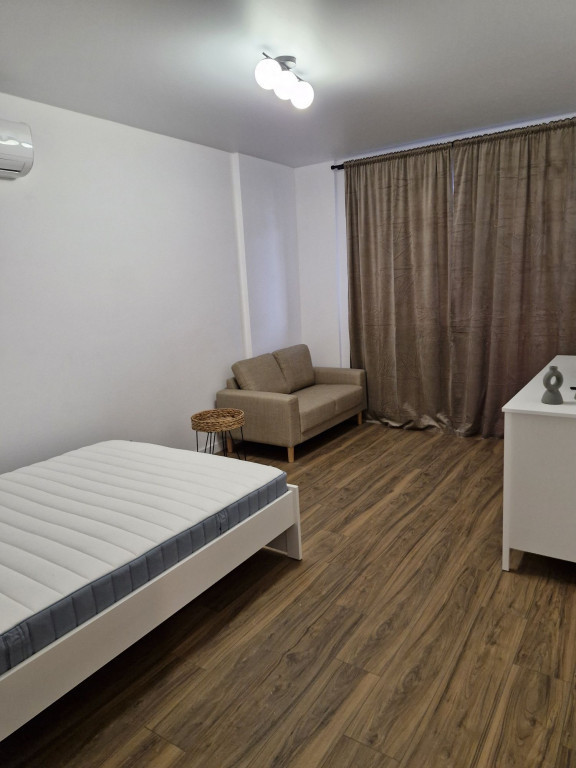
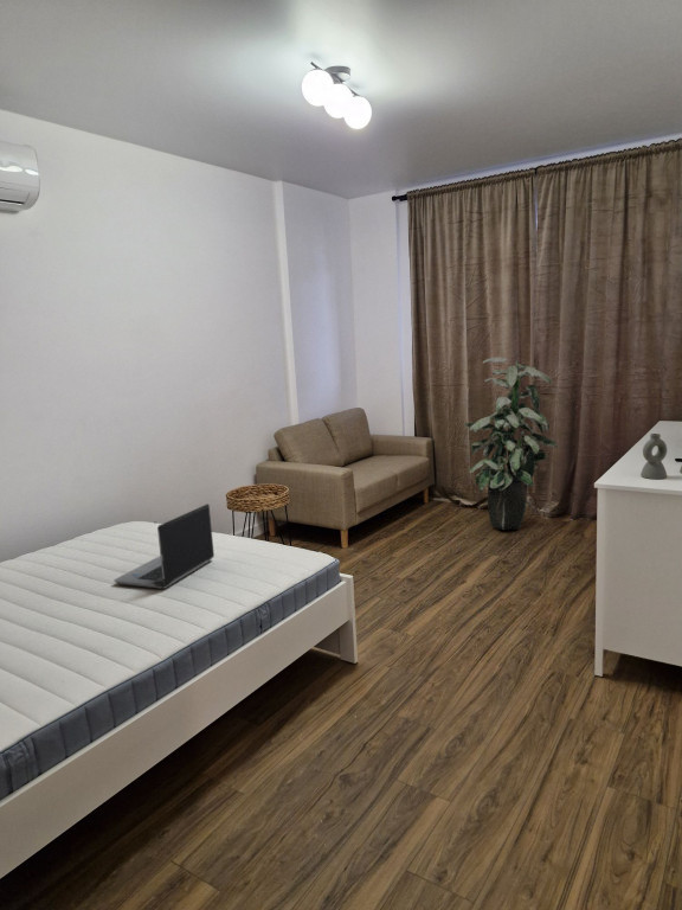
+ laptop computer (163, 543)
+ indoor plant (507, 443)
